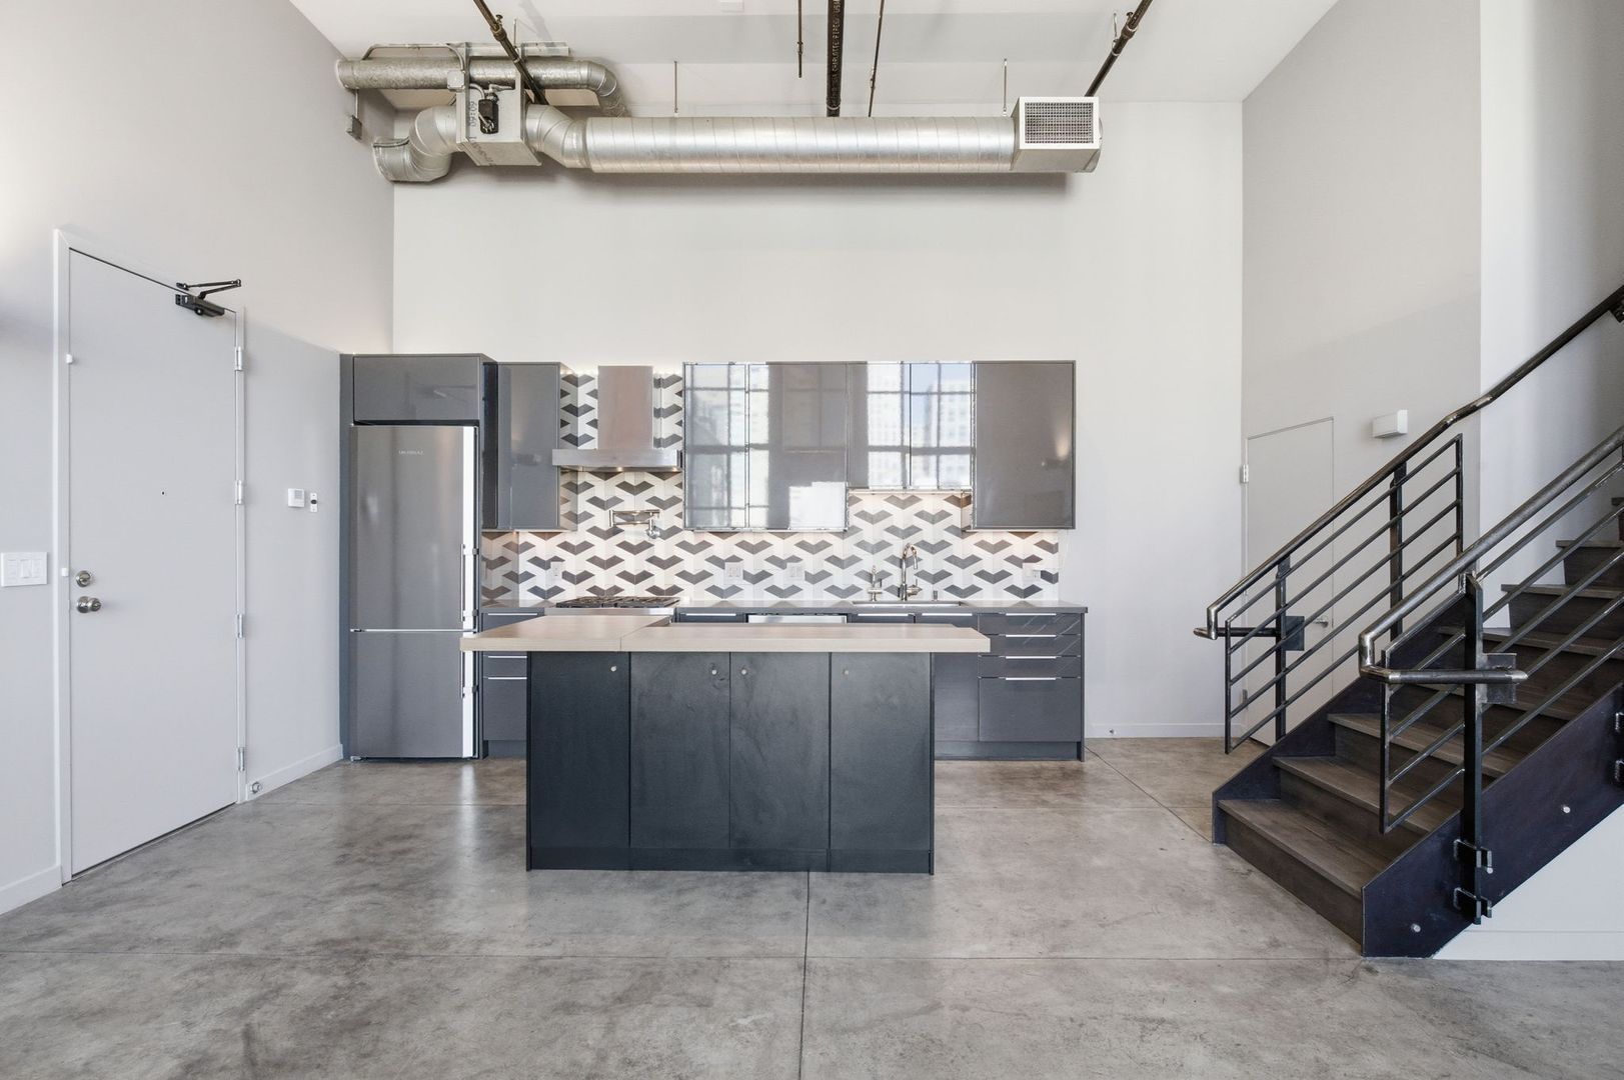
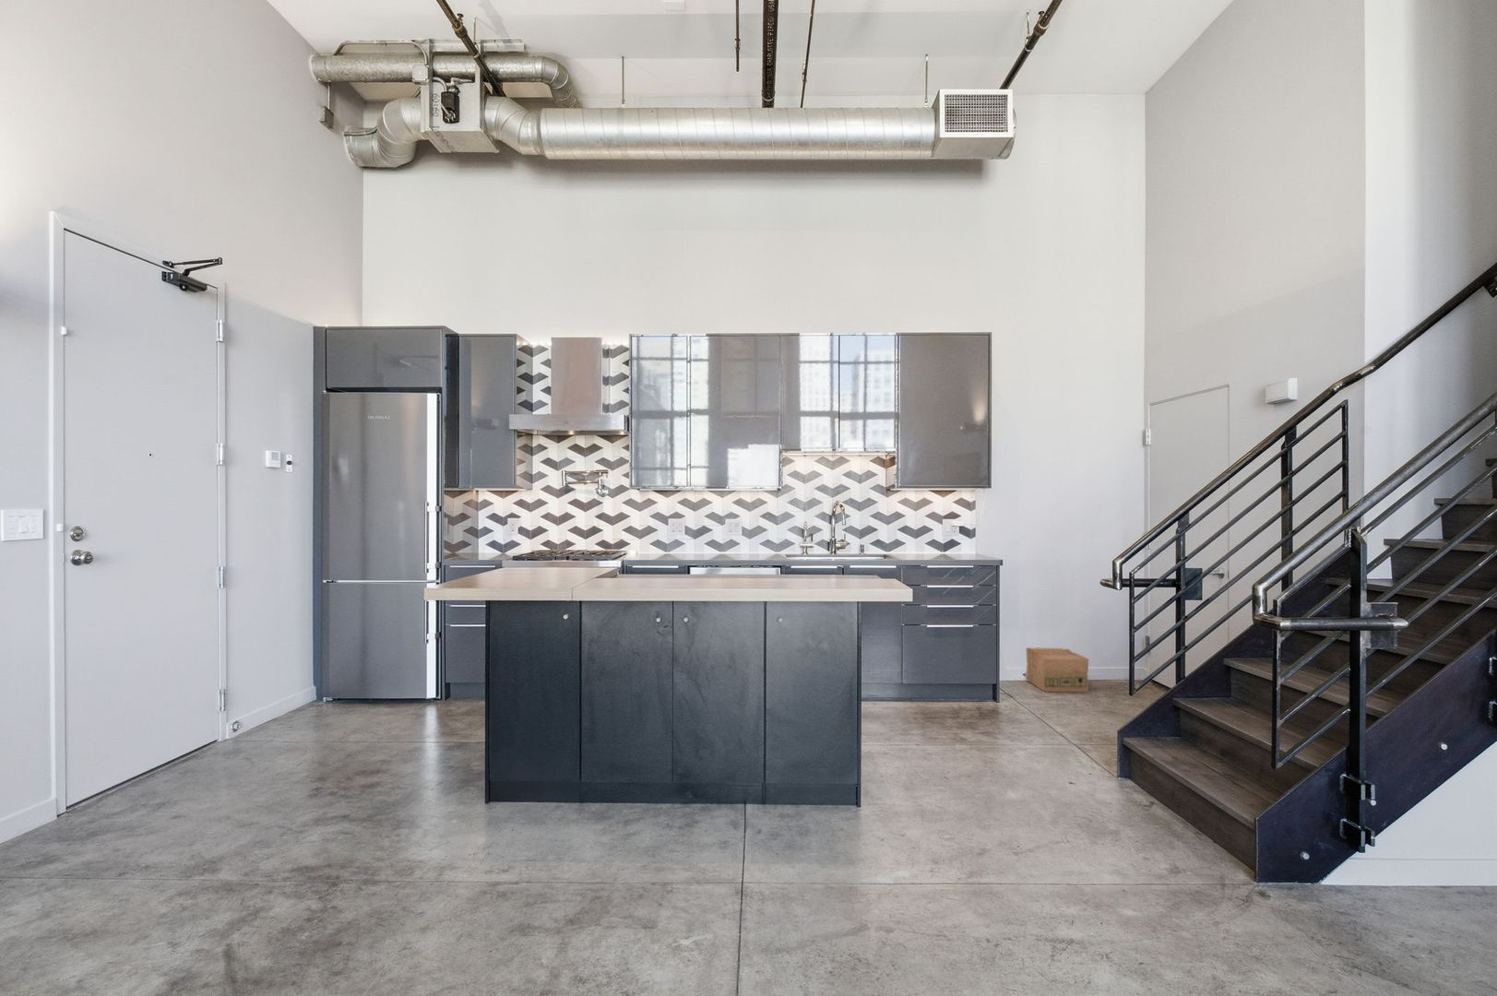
+ cardboard box (1056, 668)
